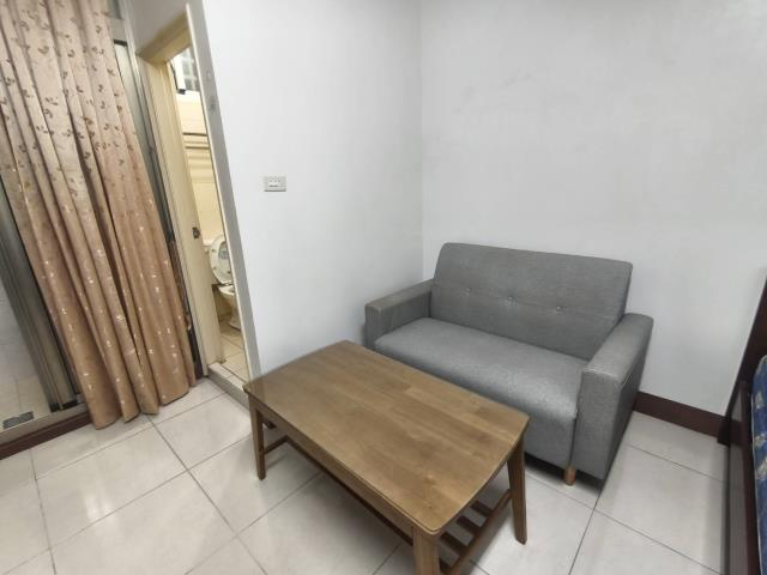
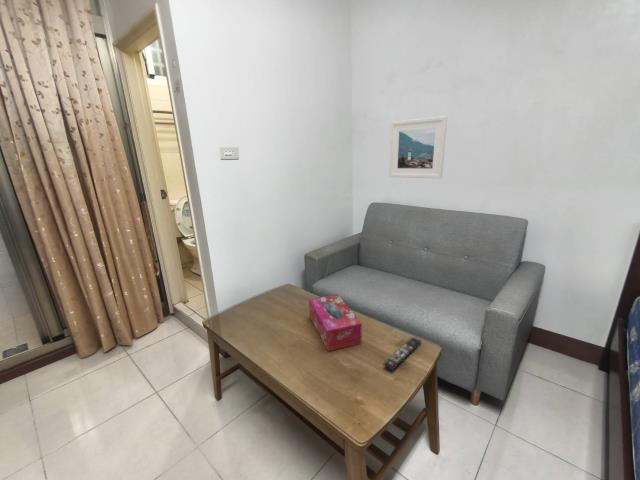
+ tissue box (333, 319)
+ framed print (415, 149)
+ remote control (403, 352)
